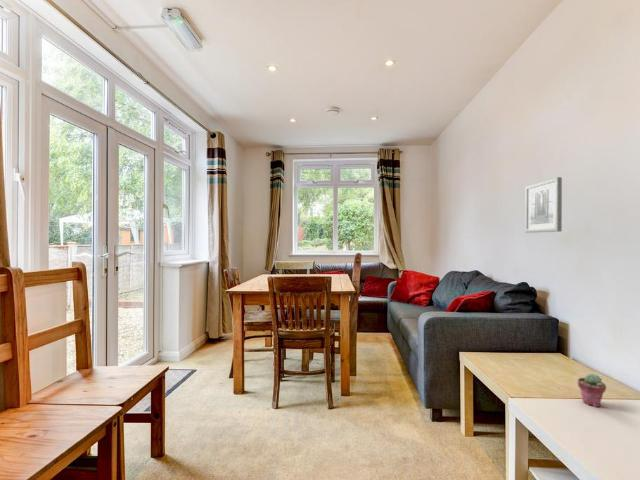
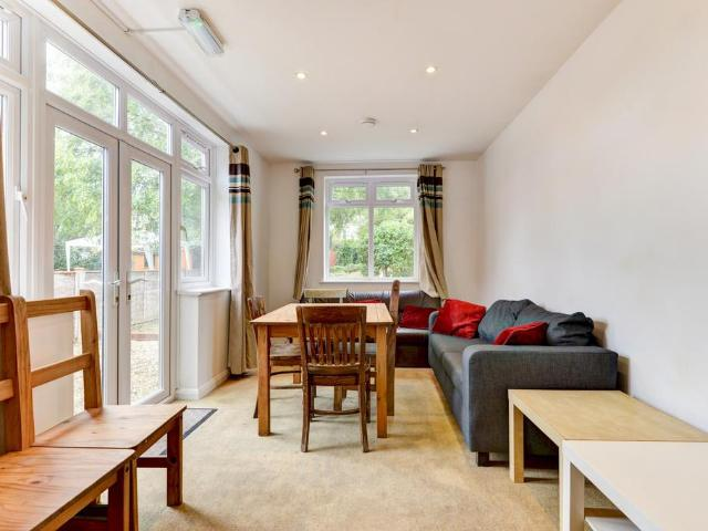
- wall art (541, 207)
- potted succulent (591, 388)
